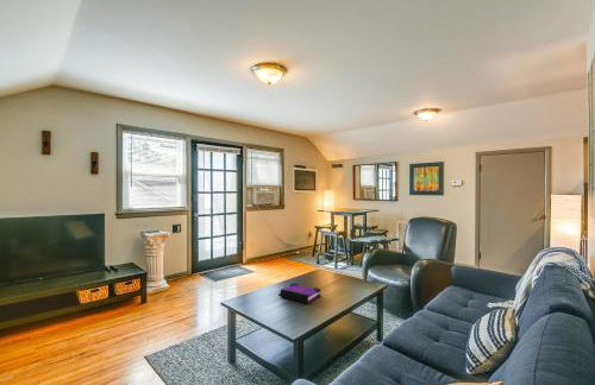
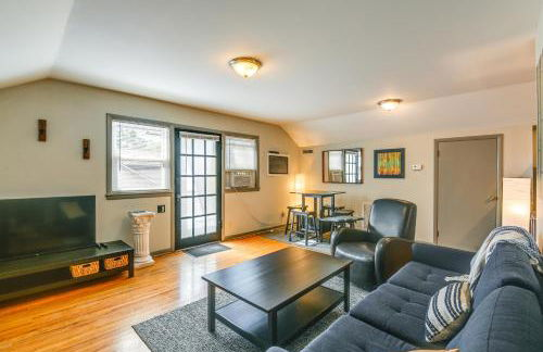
- board game (298, 292)
